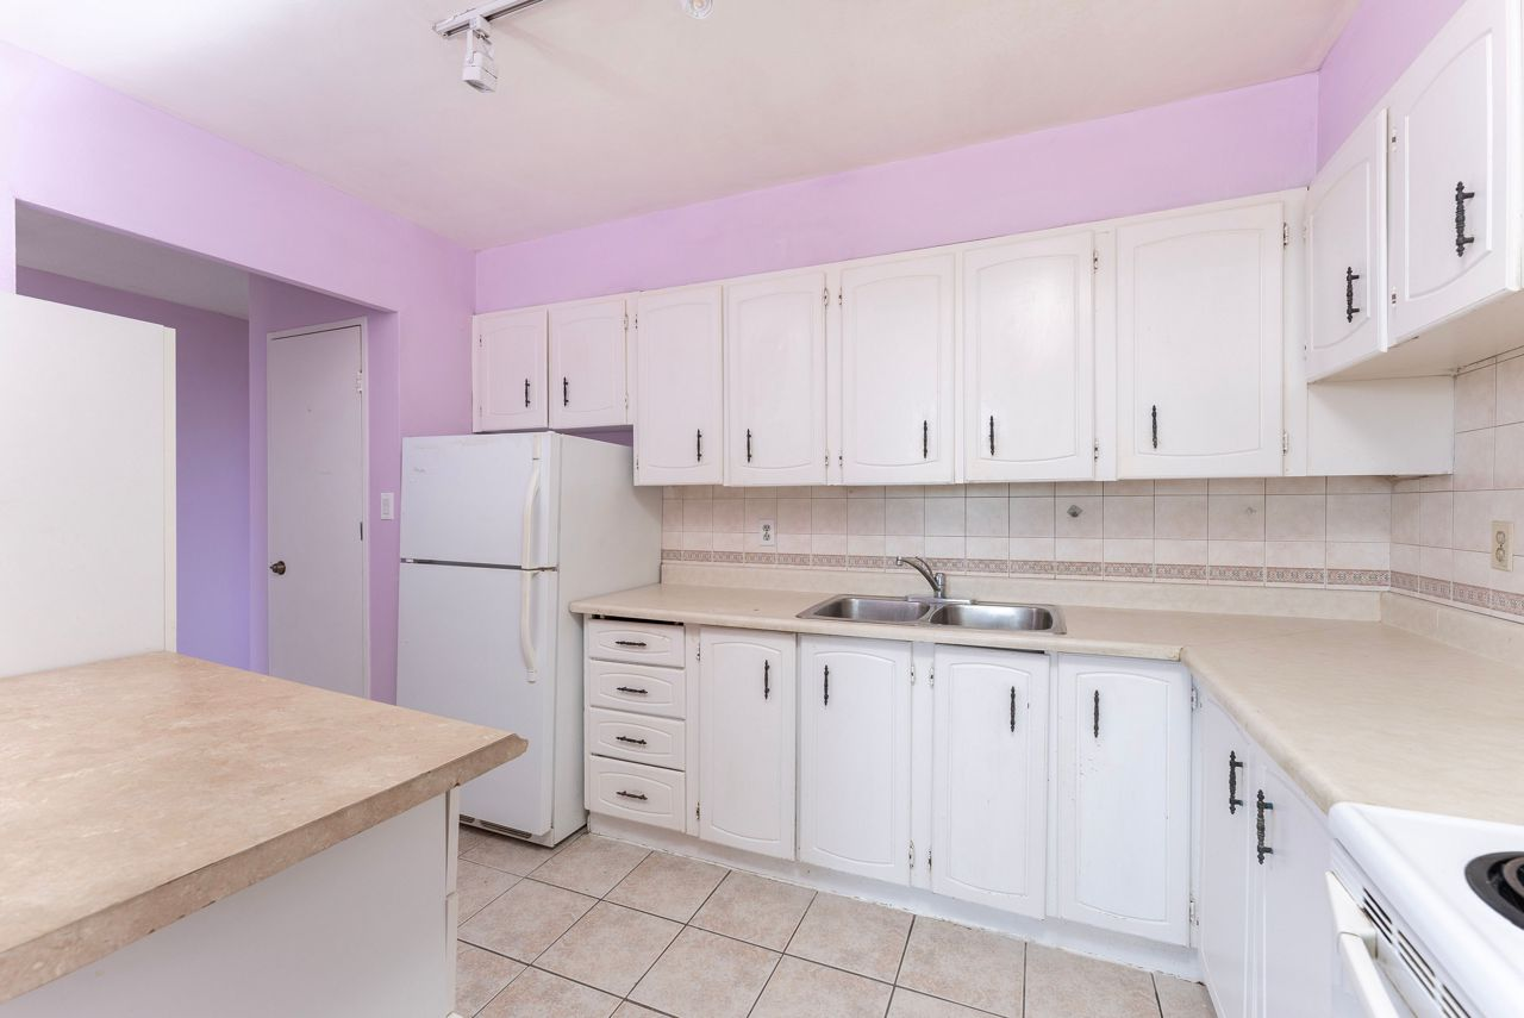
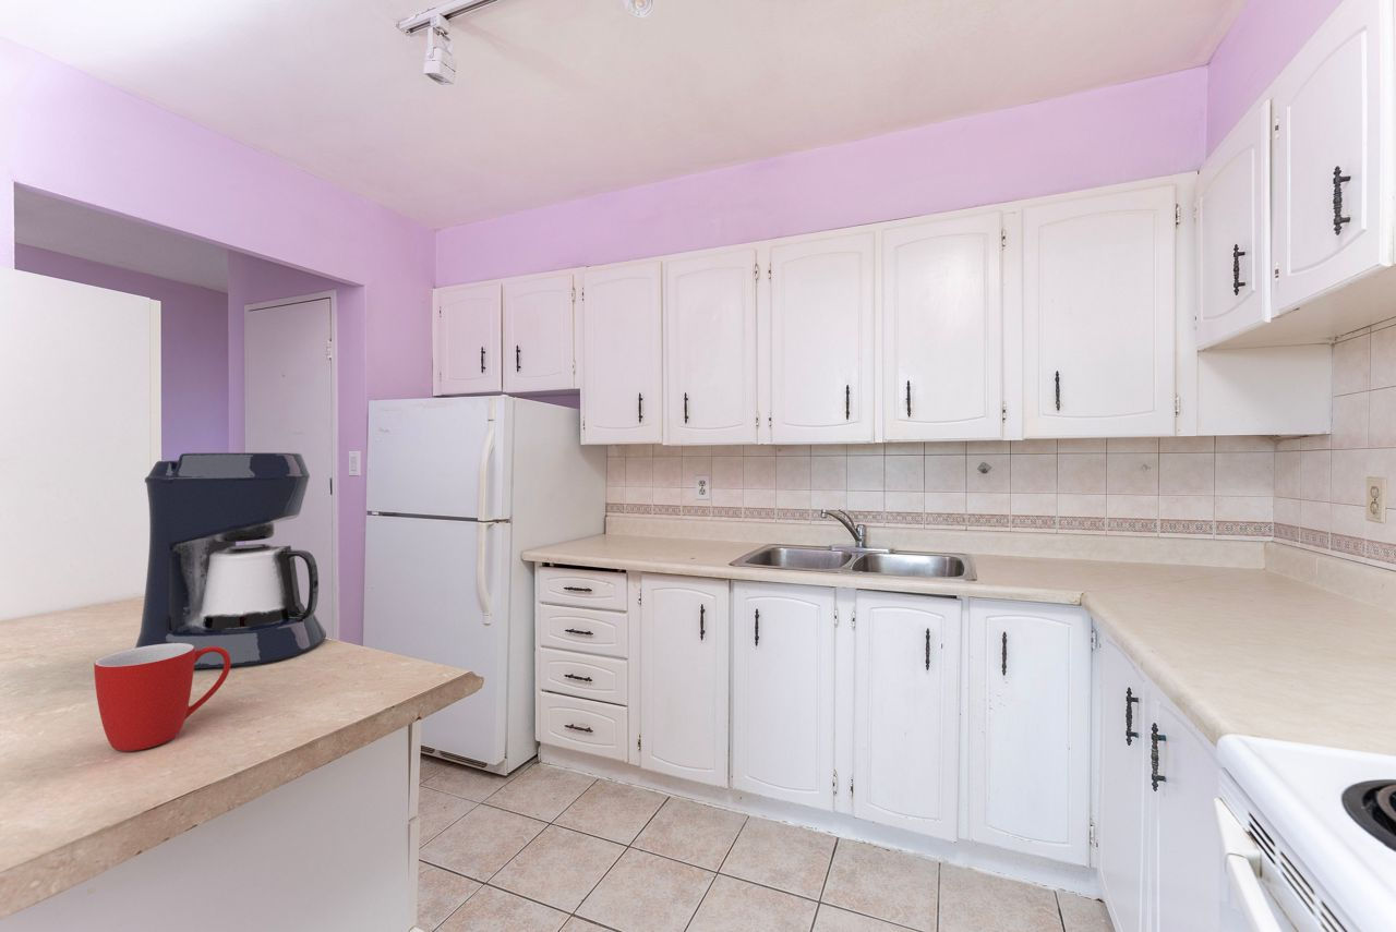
+ coffee maker (237, 550)
+ mug (167, 692)
